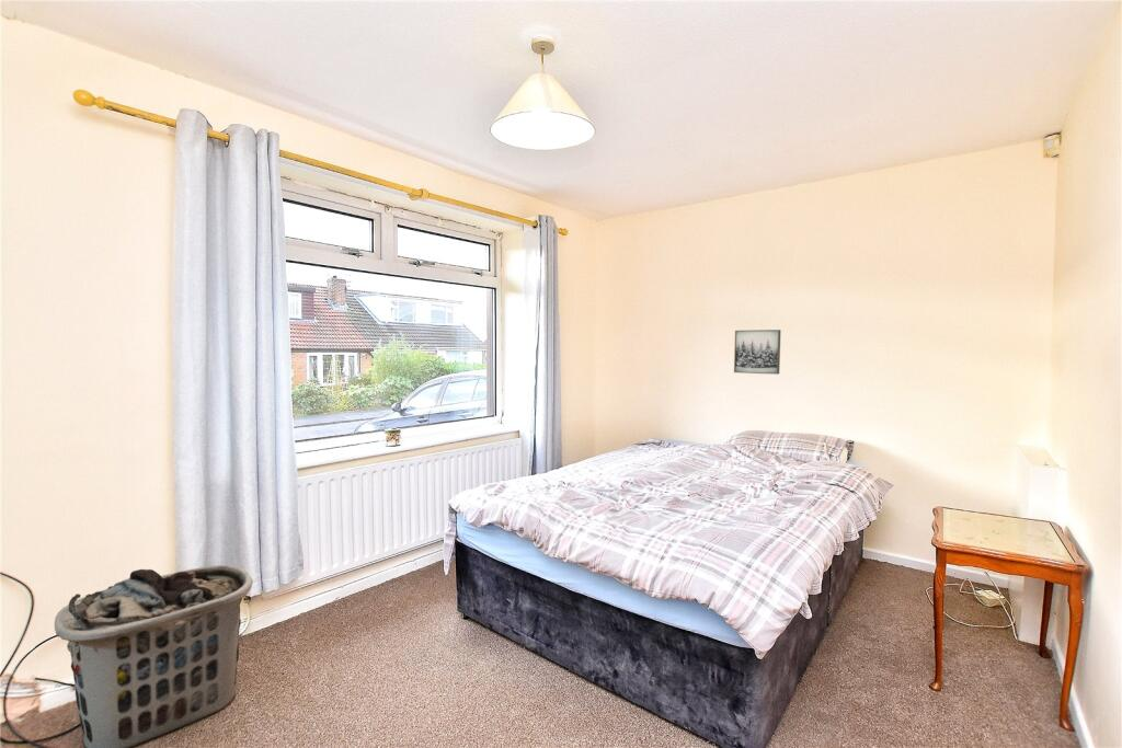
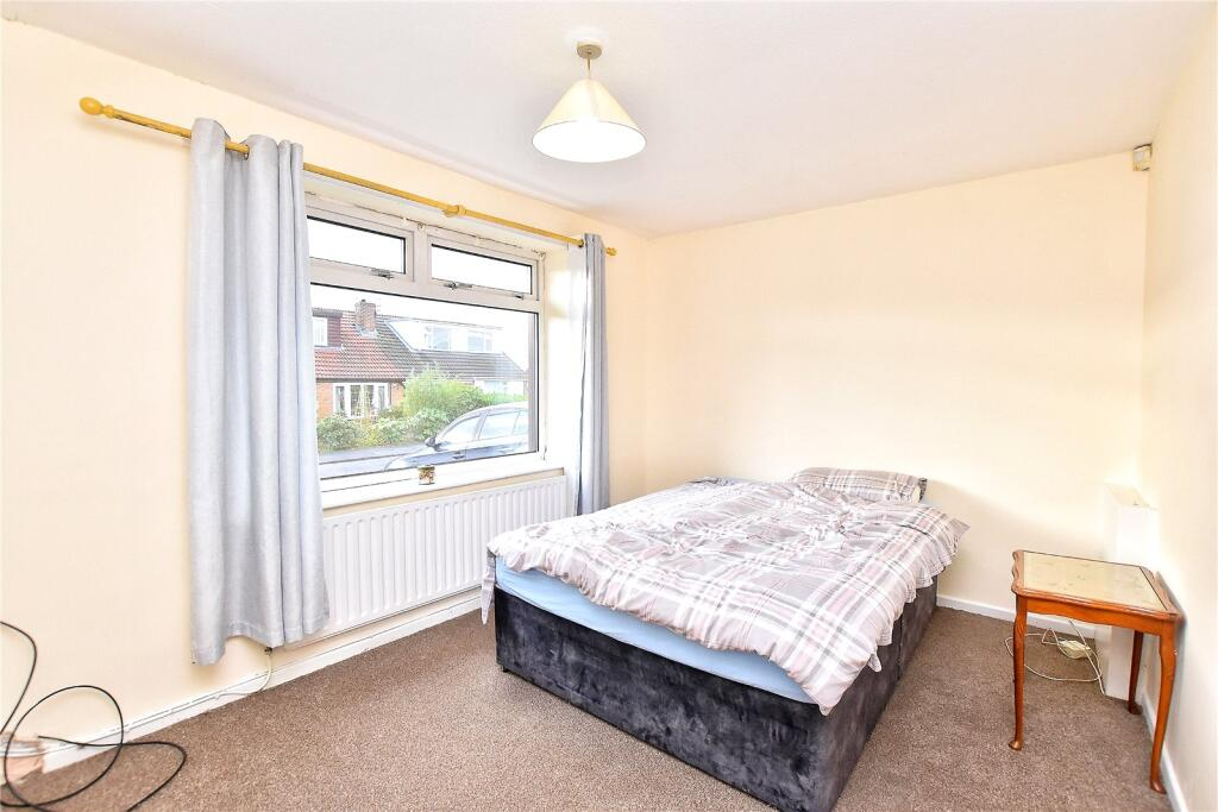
- clothes hamper (162, 642)
- wall art (756, 352)
